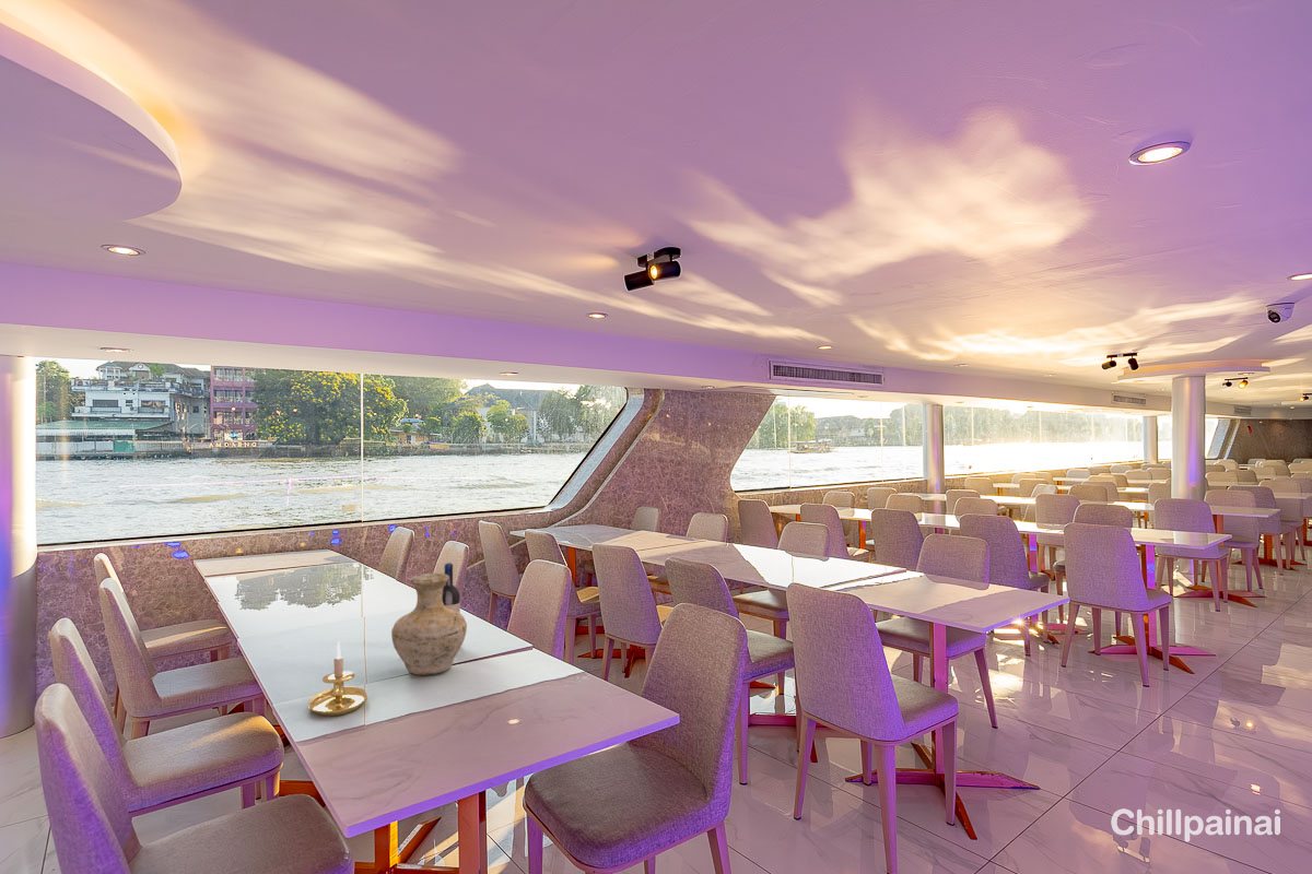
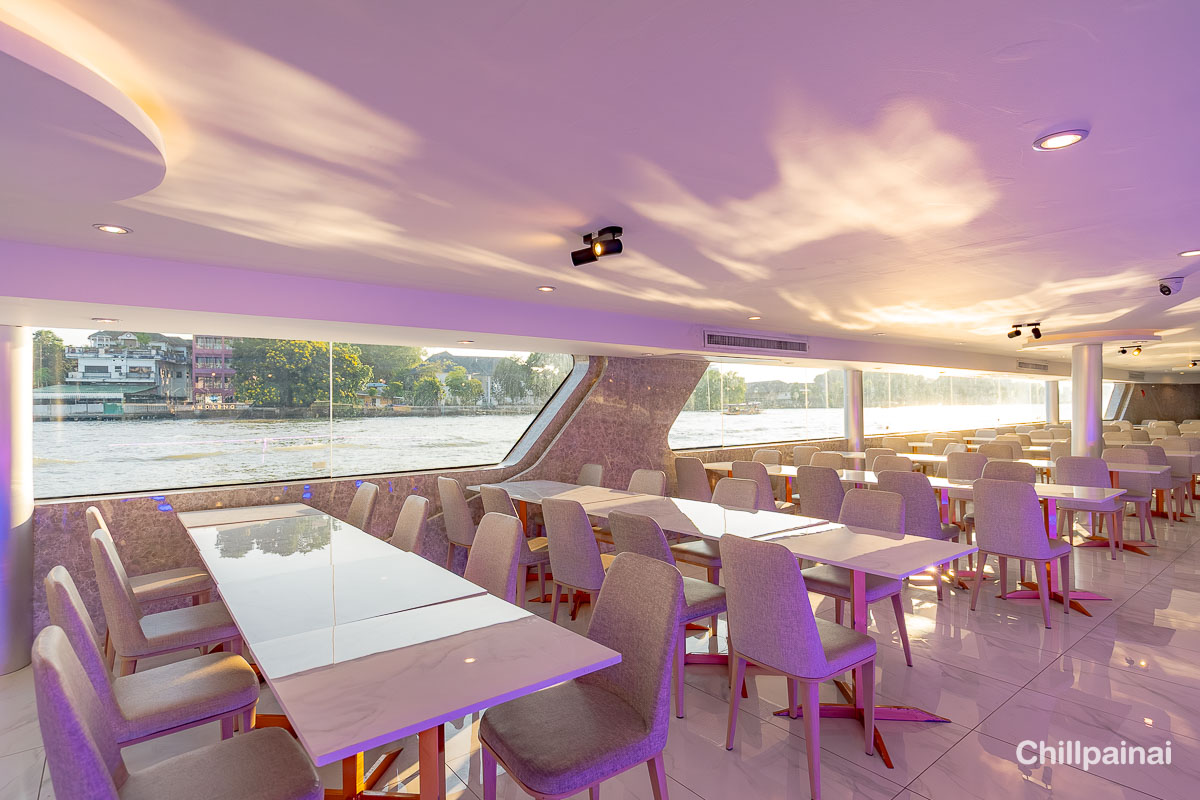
- wine bottle (448, 605)
- vase (430, 622)
- candle holder (338, 672)
